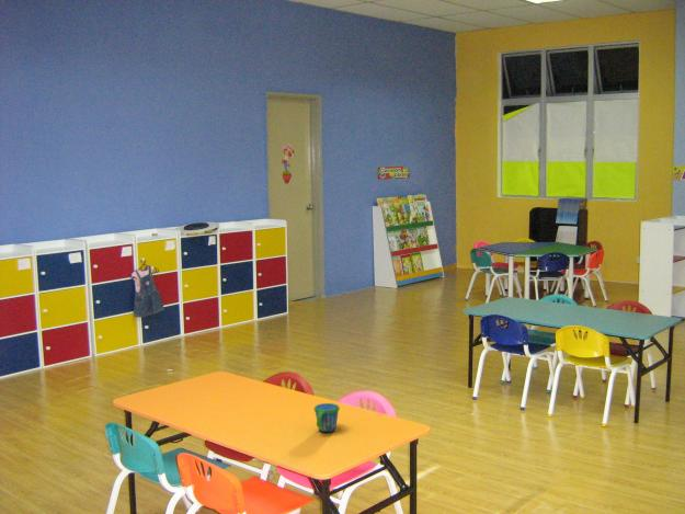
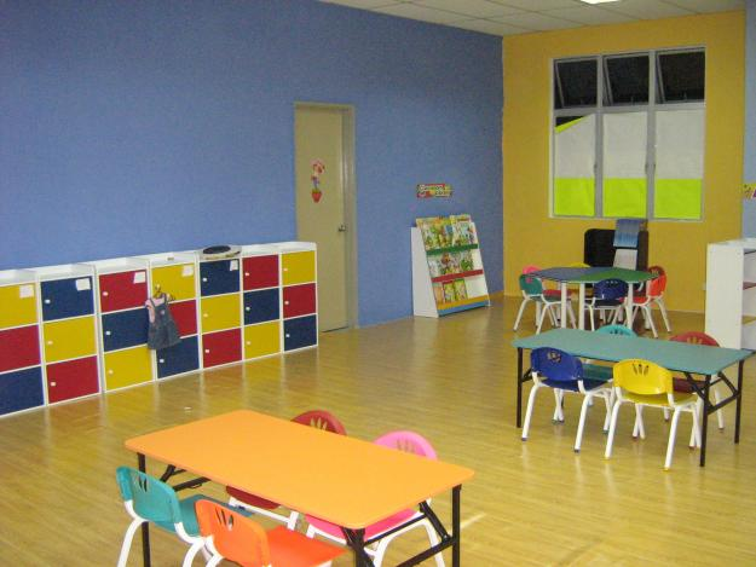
- snack cup (327, 418)
